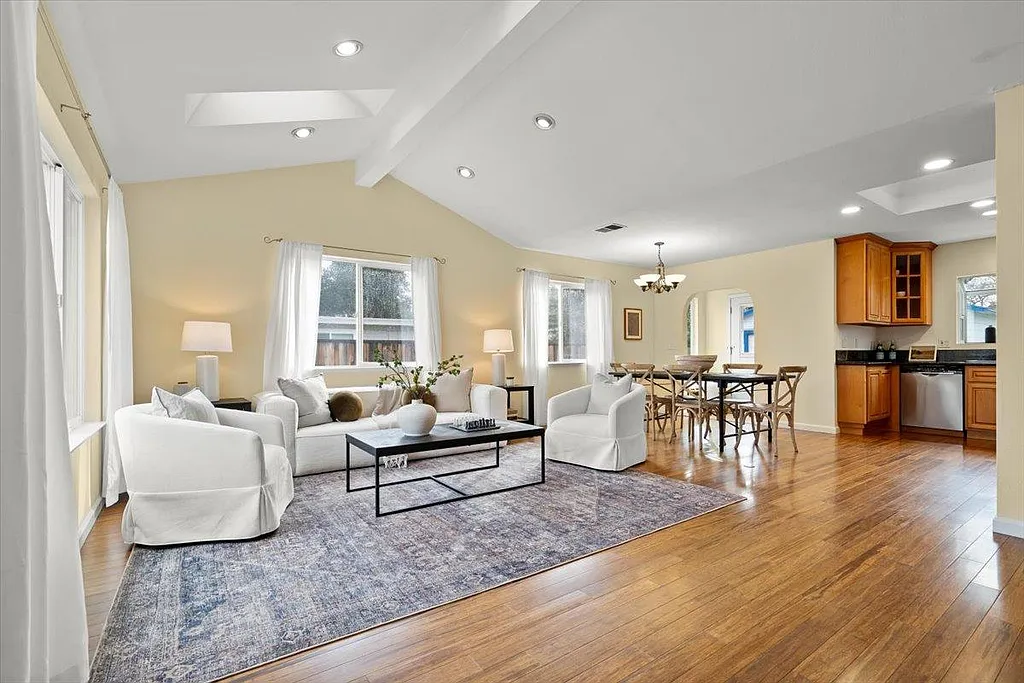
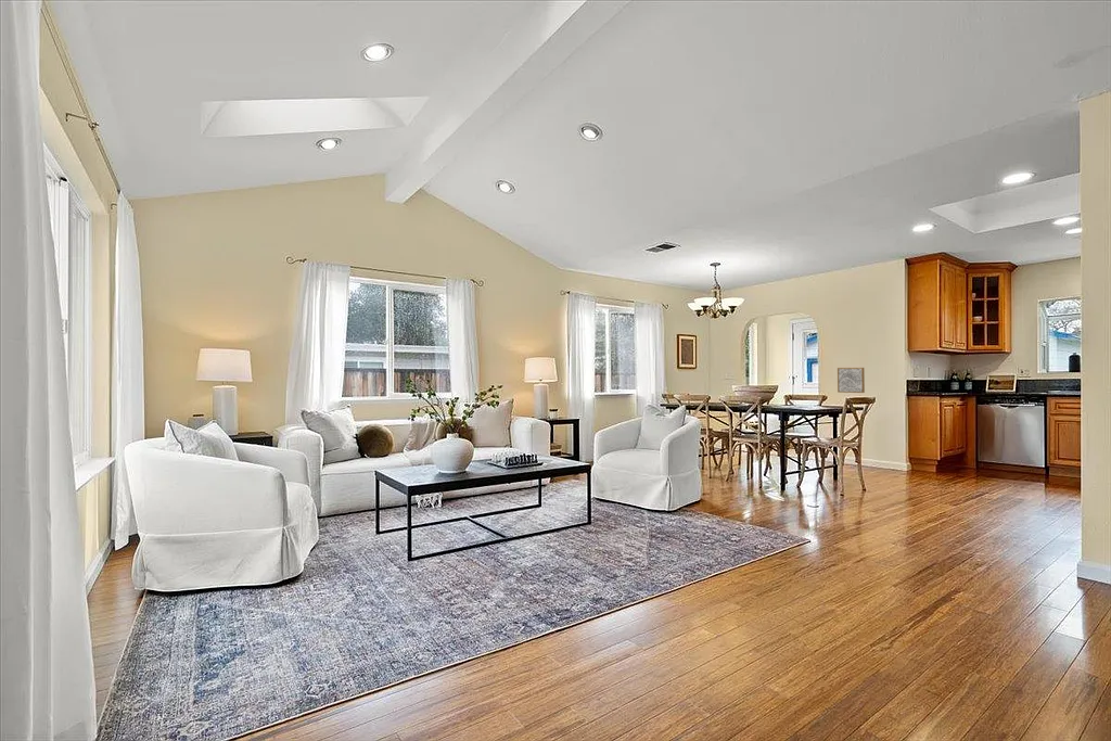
+ wall art (851, 380)
